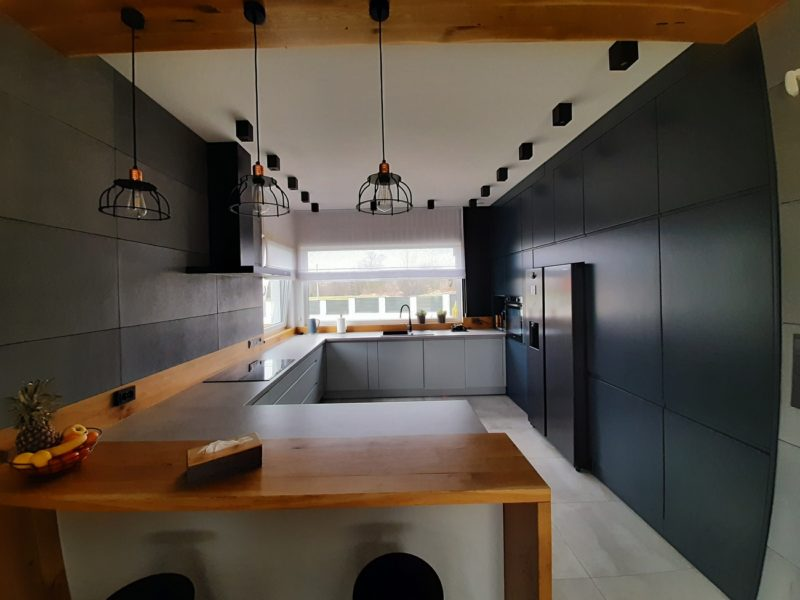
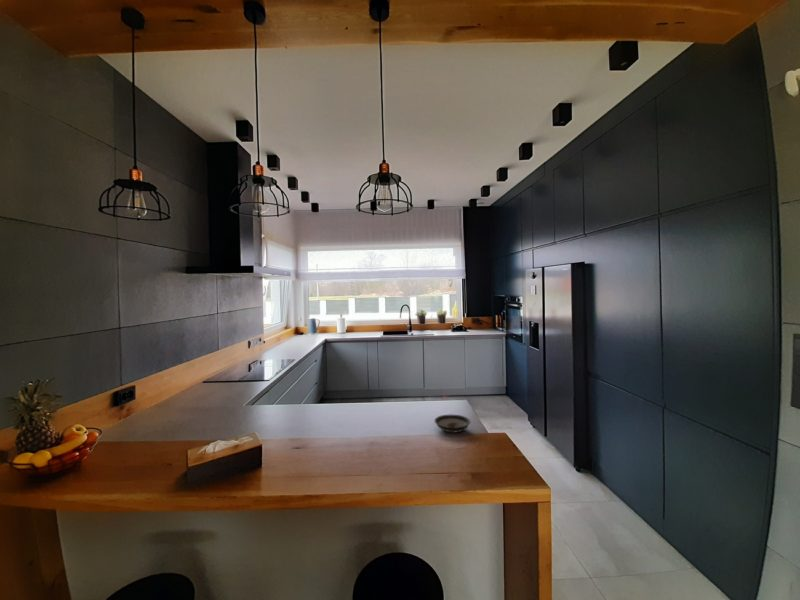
+ saucer (452, 424)
